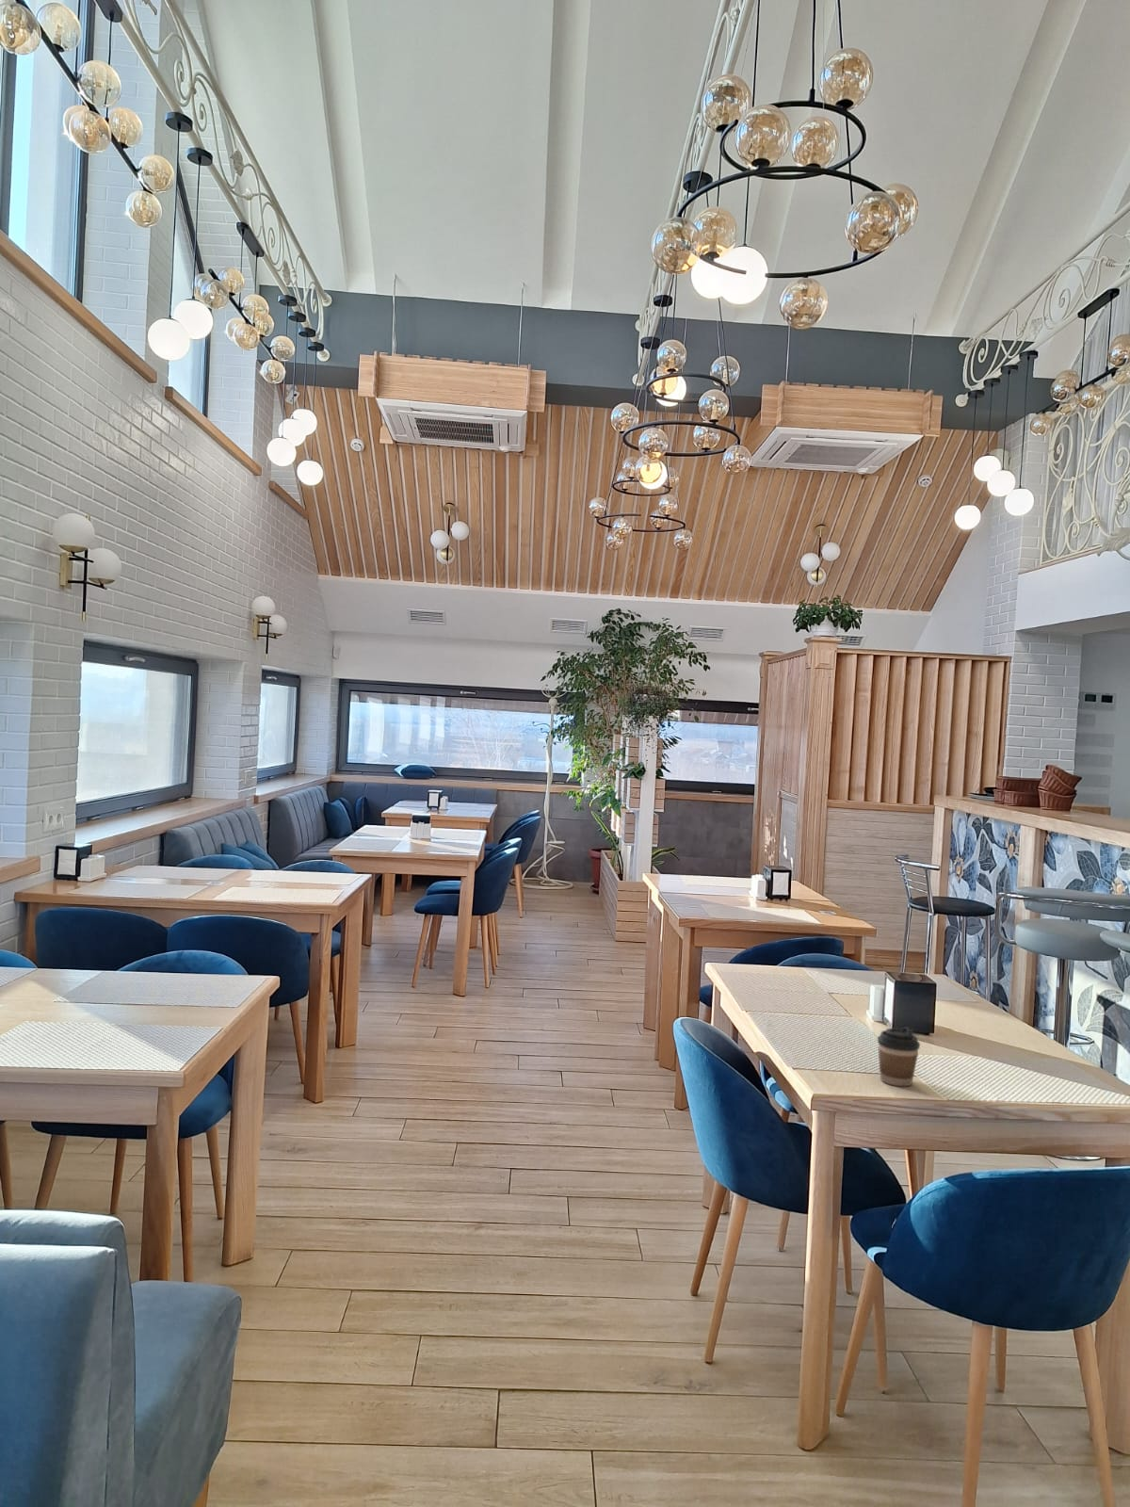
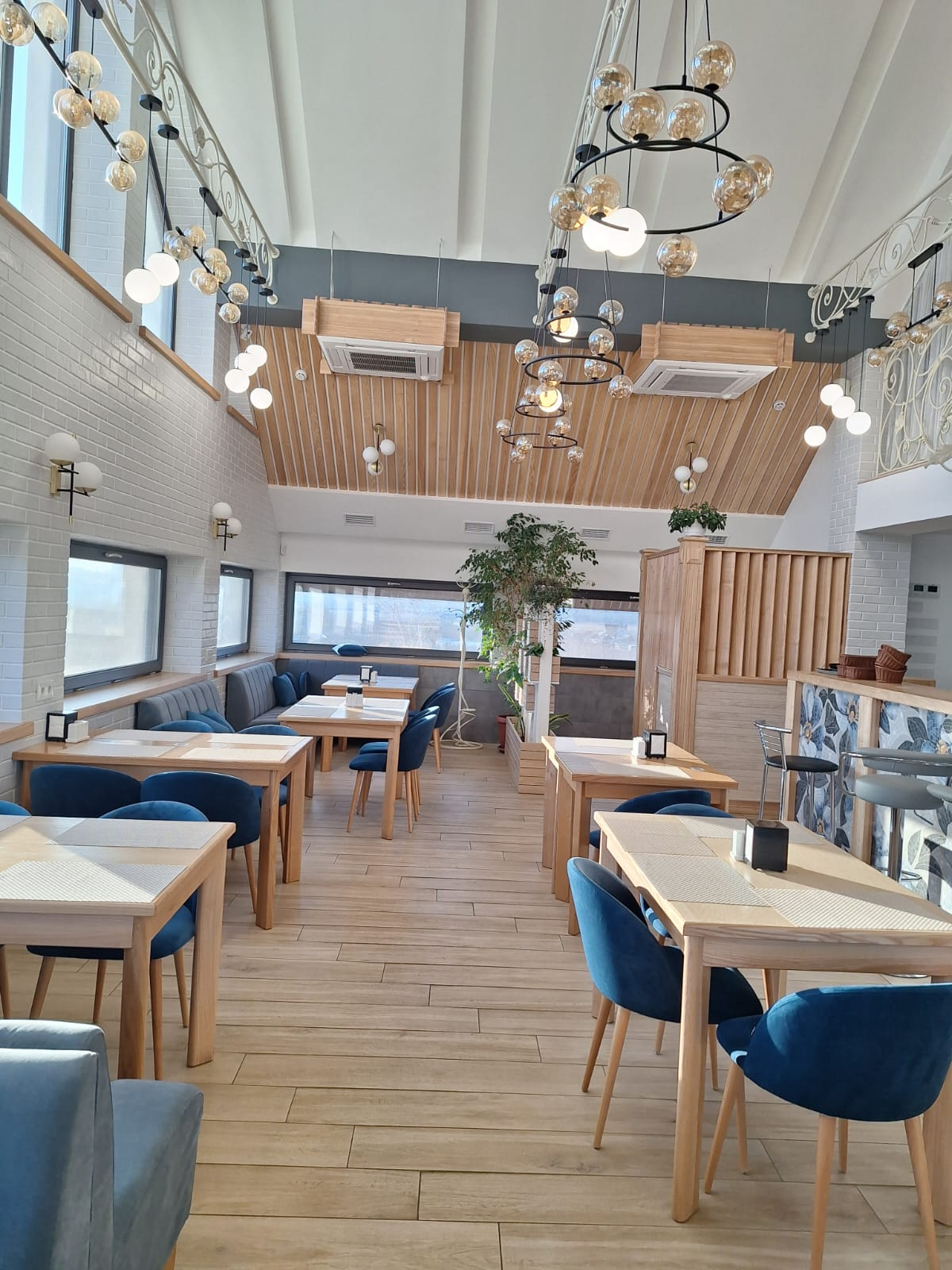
- coffee cup (897, 1054)
